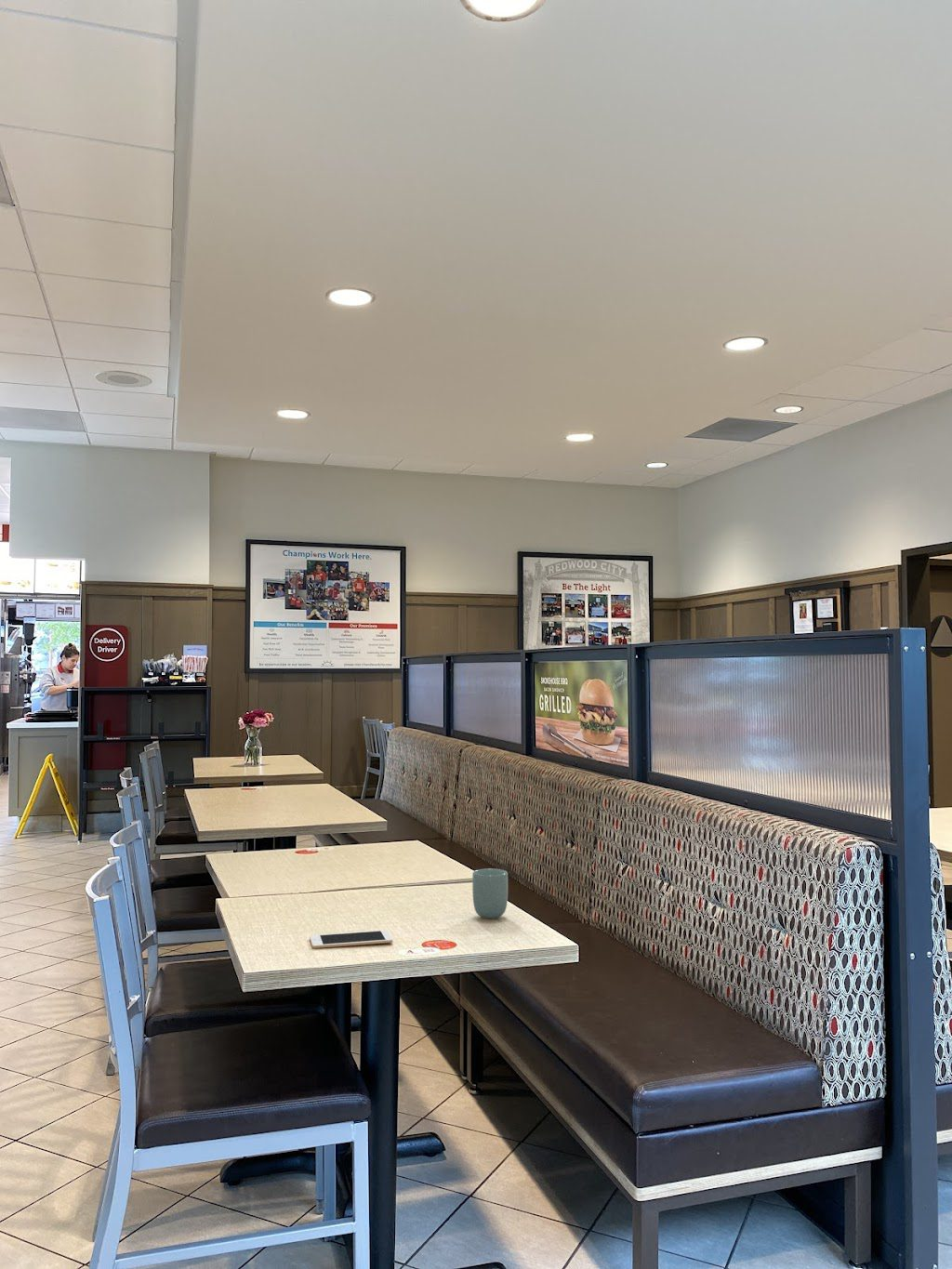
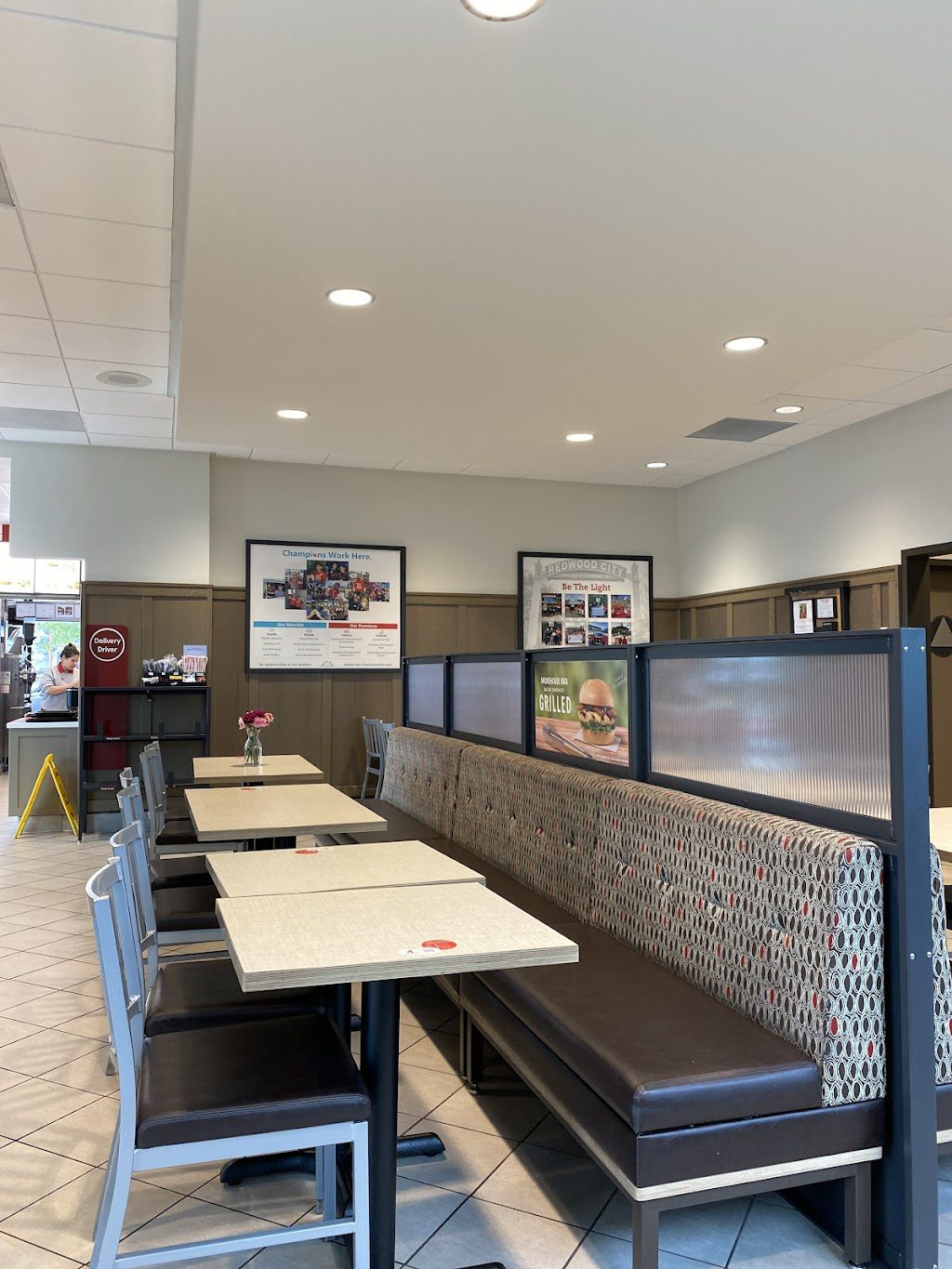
- cell phone (350, 939)
- cup (490, 893)
